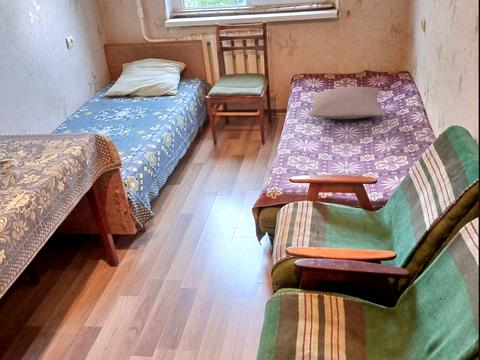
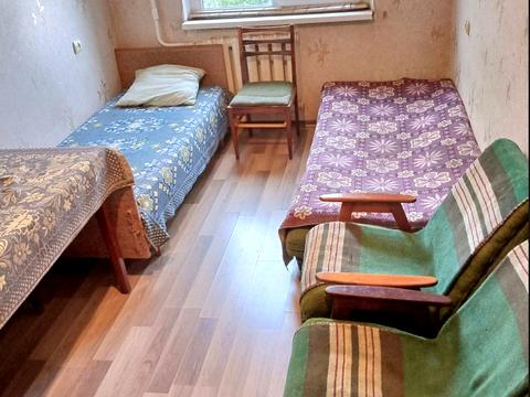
- pillow (345, 102)
